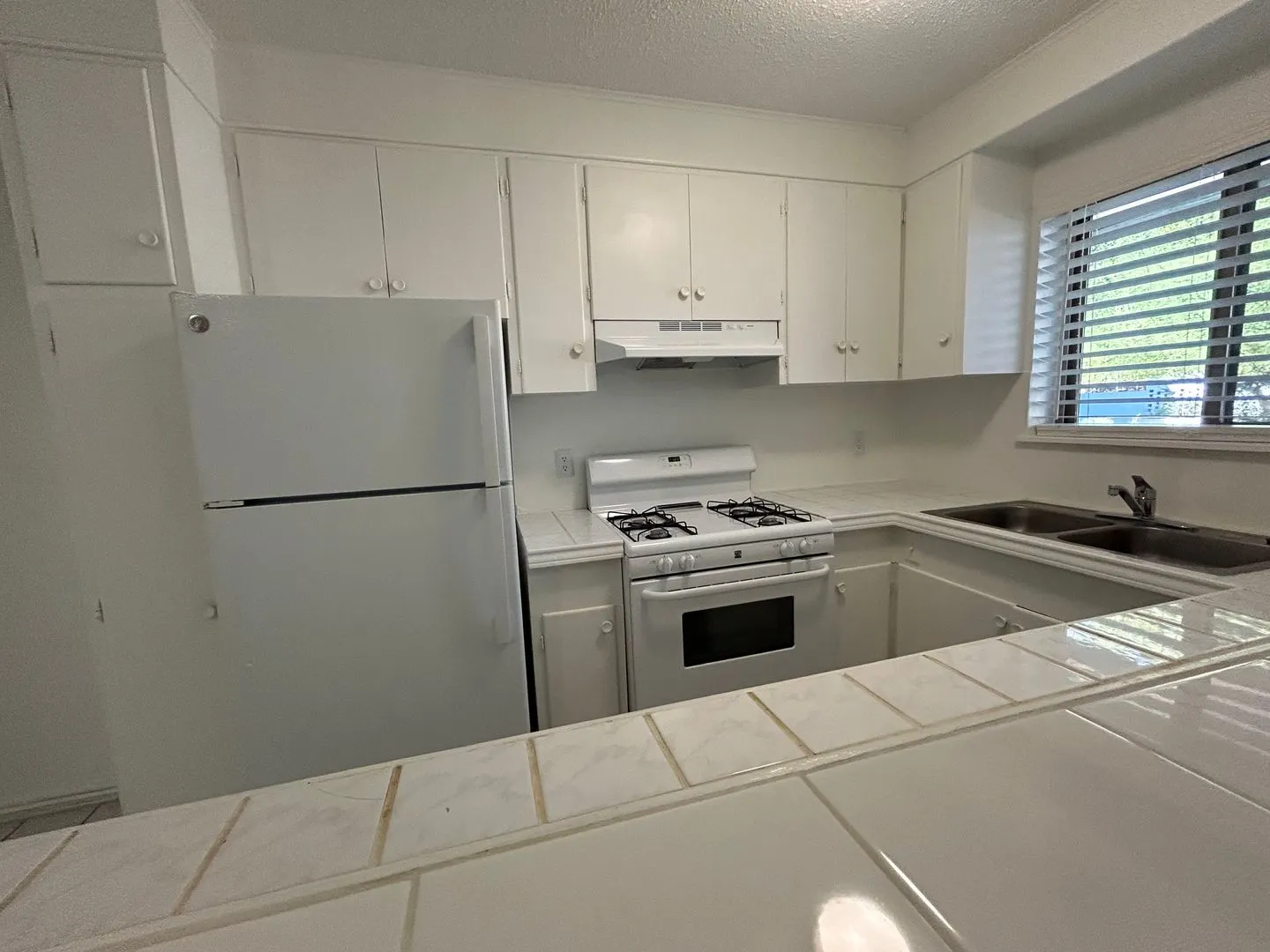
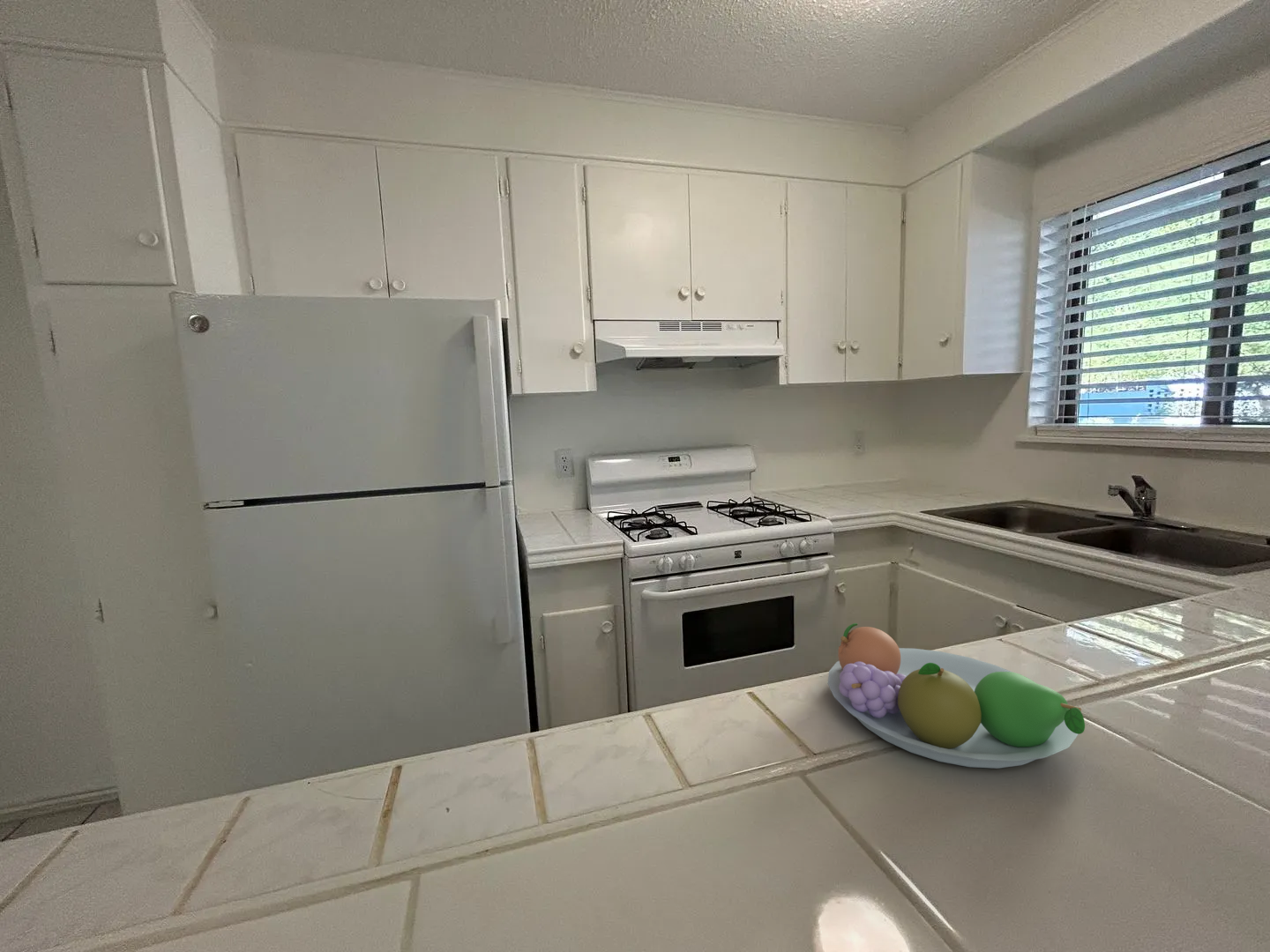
+ fruit bowl (945, 677)
